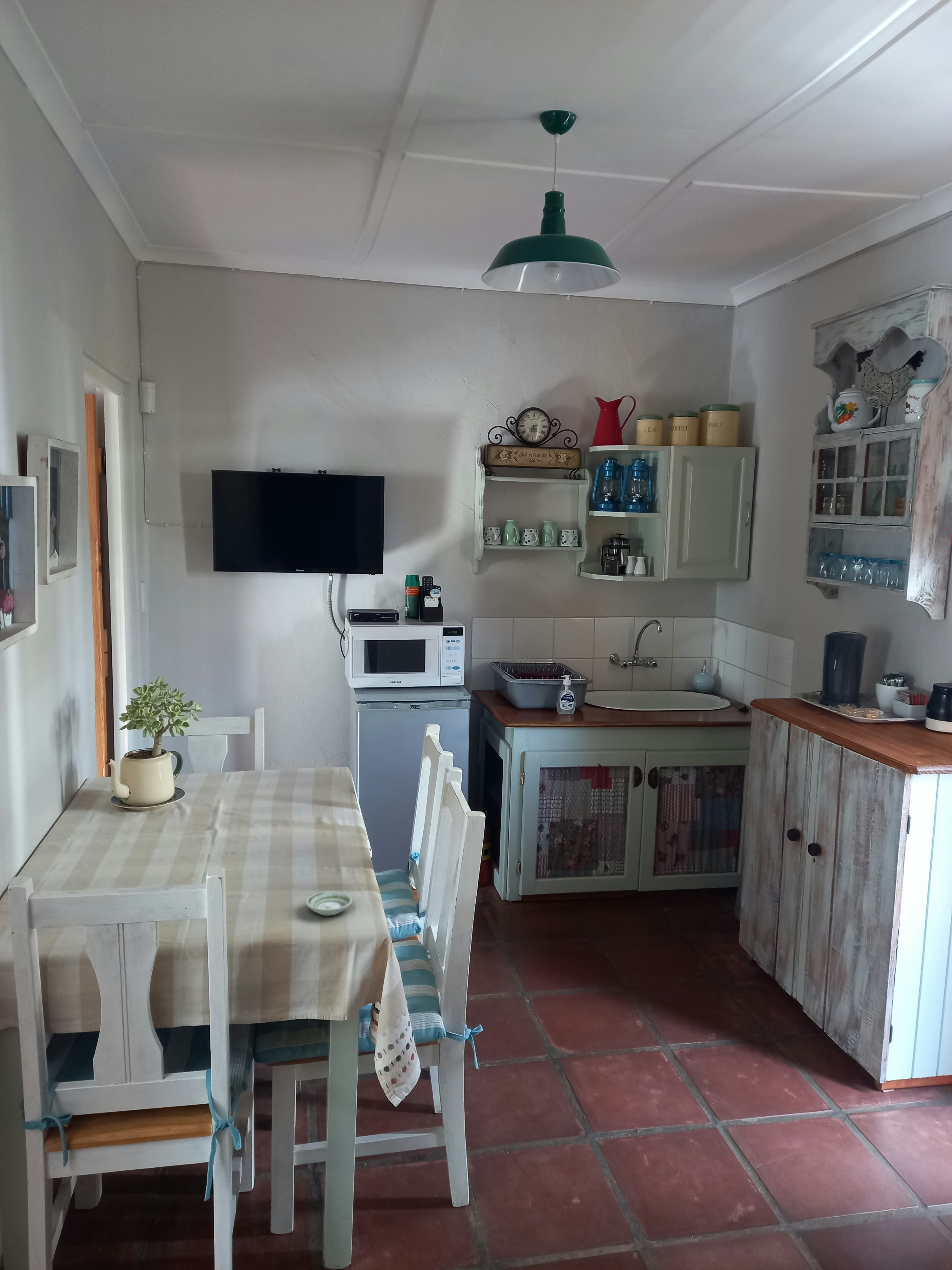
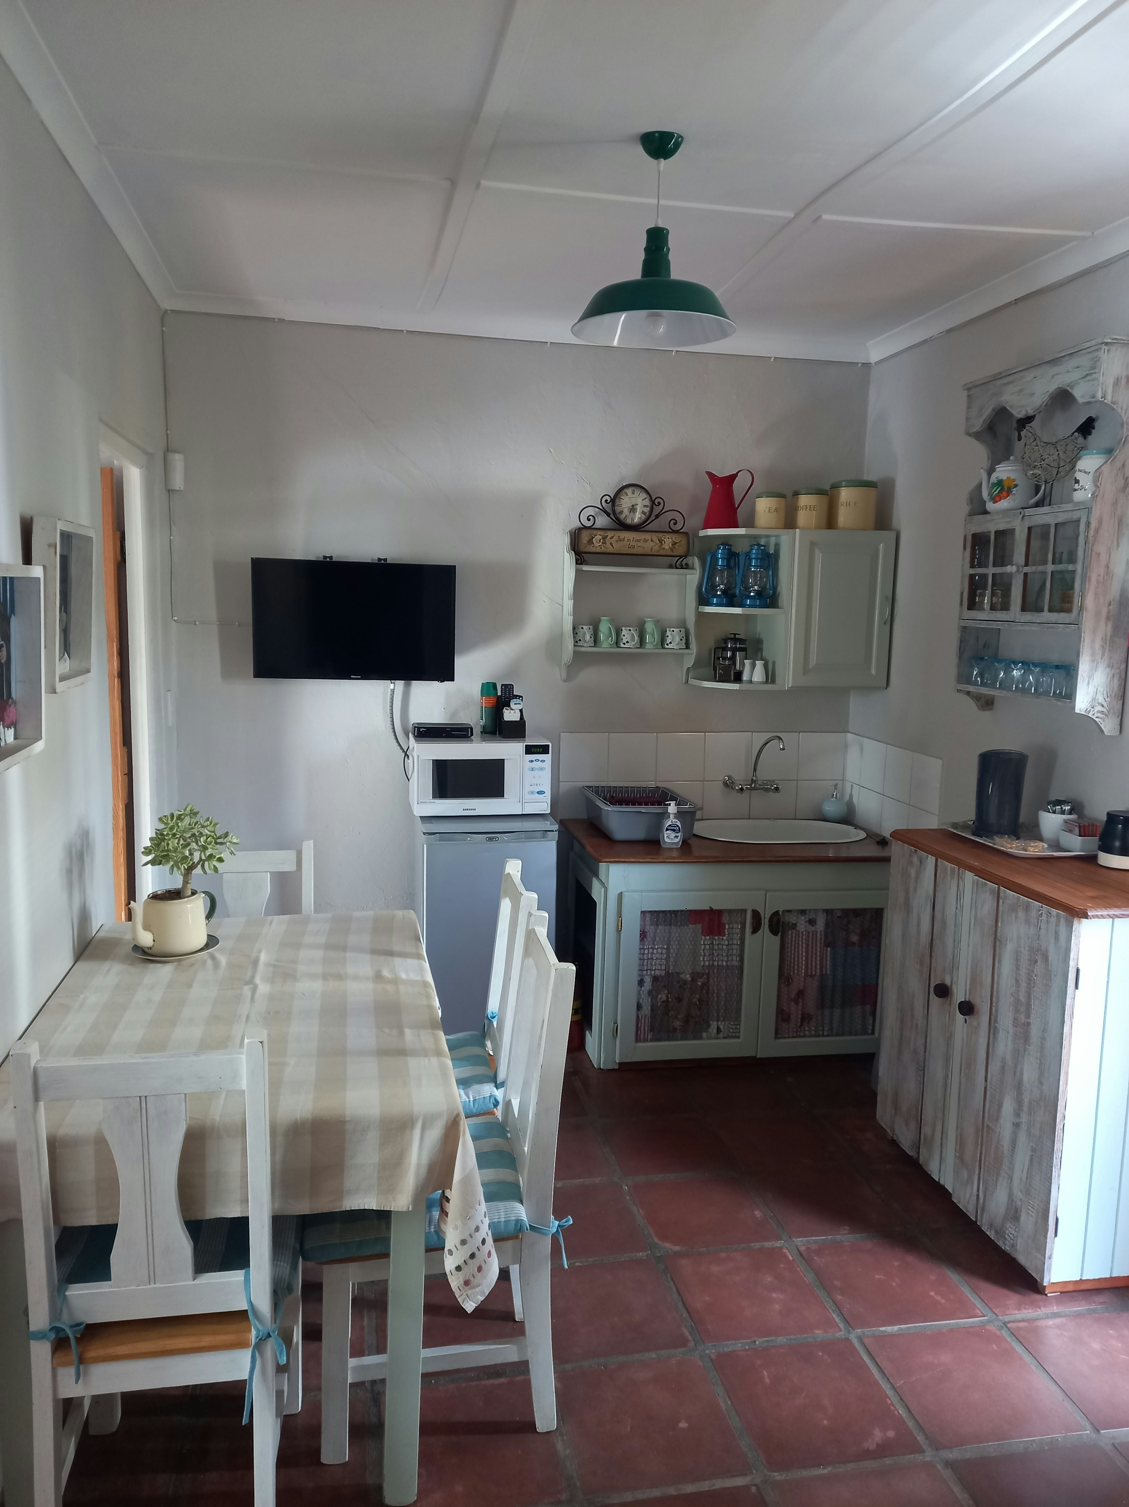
- saucer (329, 905)
